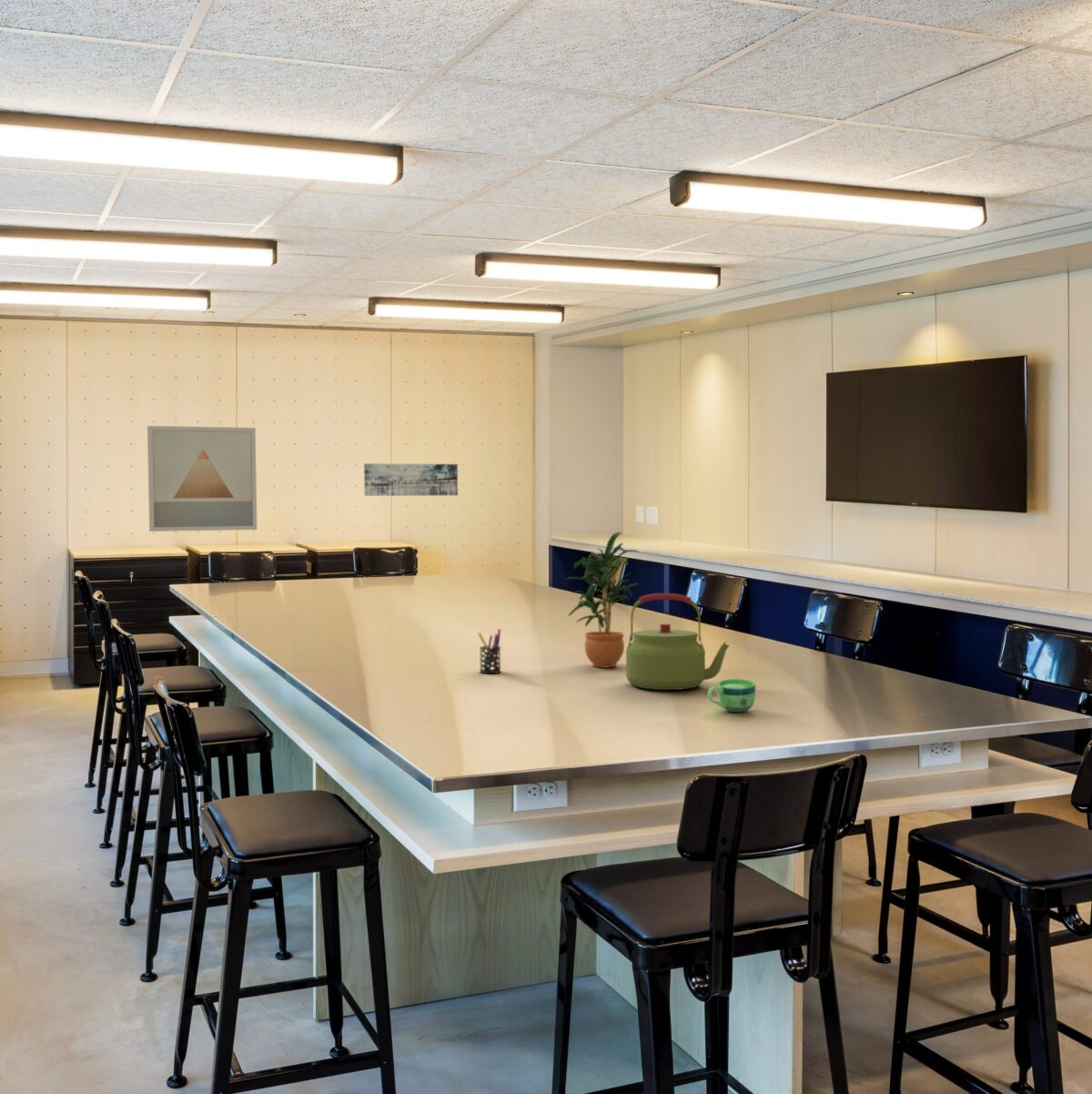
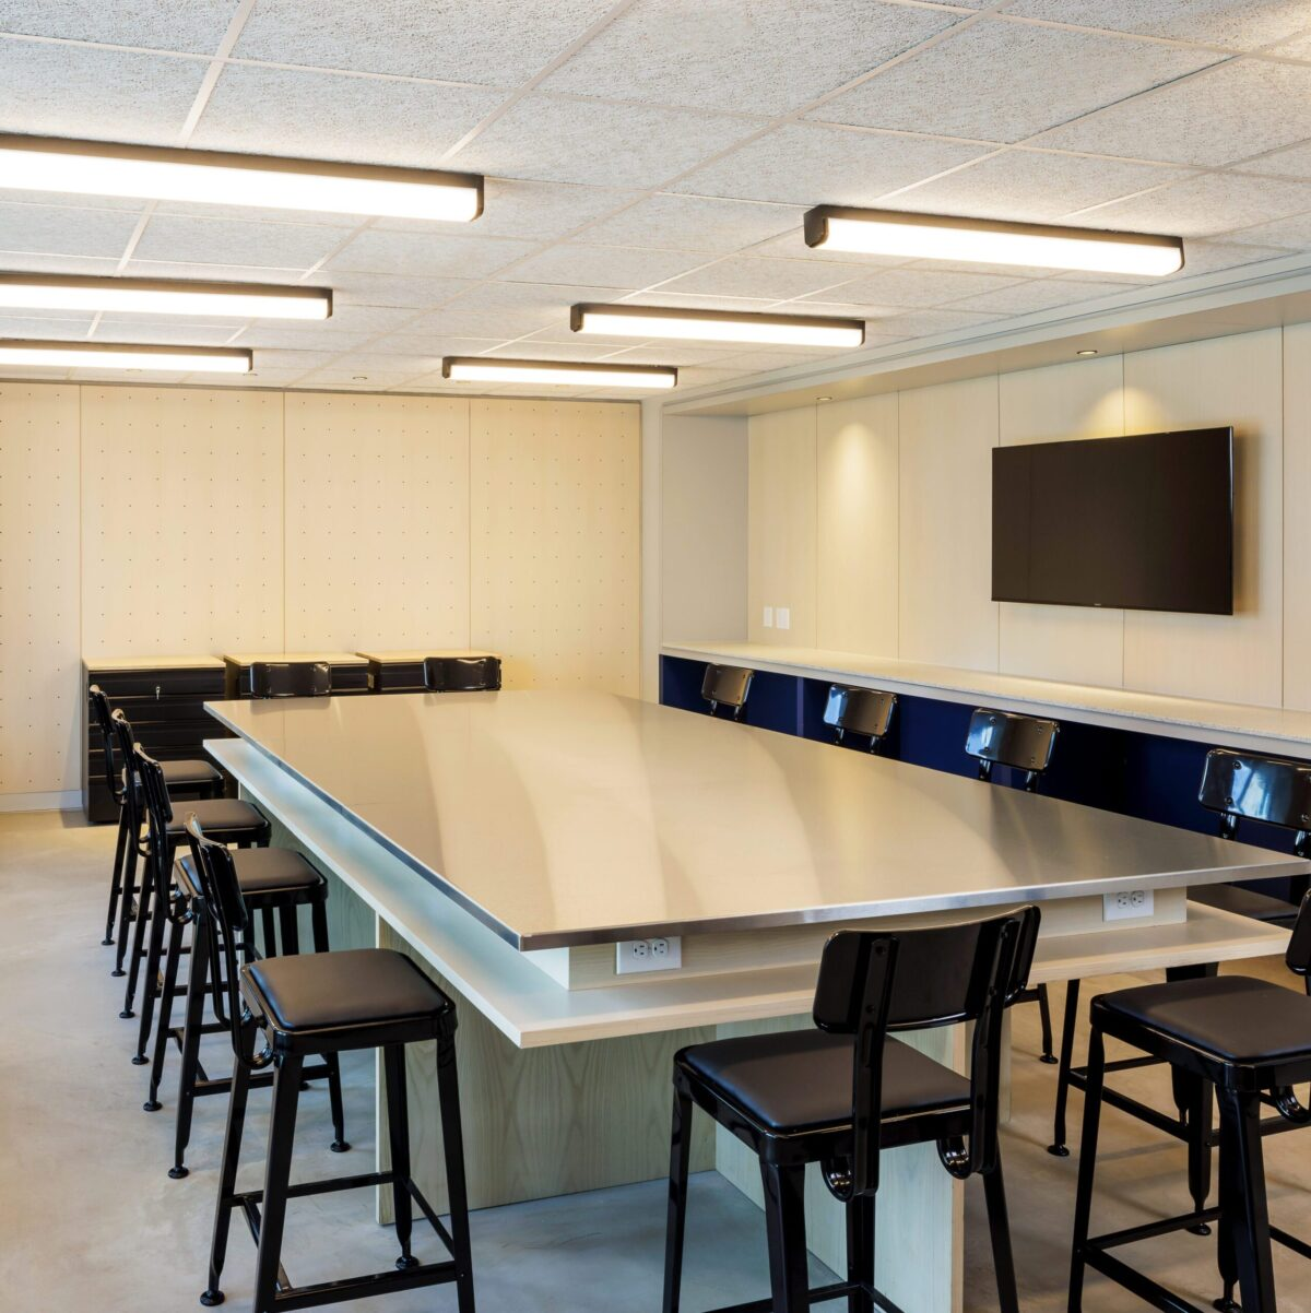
- kettle (677, 639)
- cup (732, 696)
- wall art (411, 480)
- pen holder (492, 650)
- wall art (203, 479)
- potted plant (602, 599)
